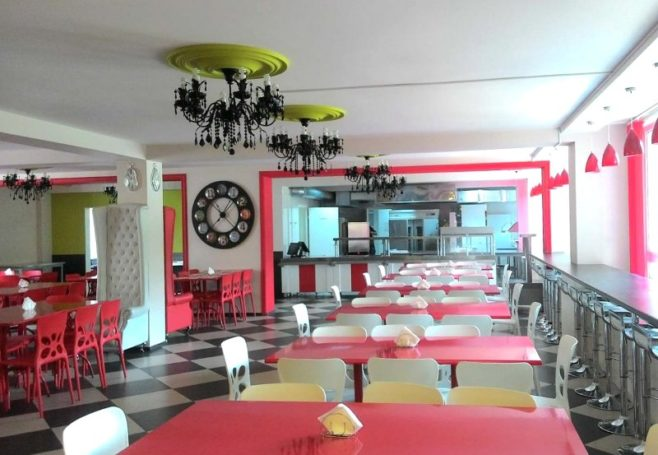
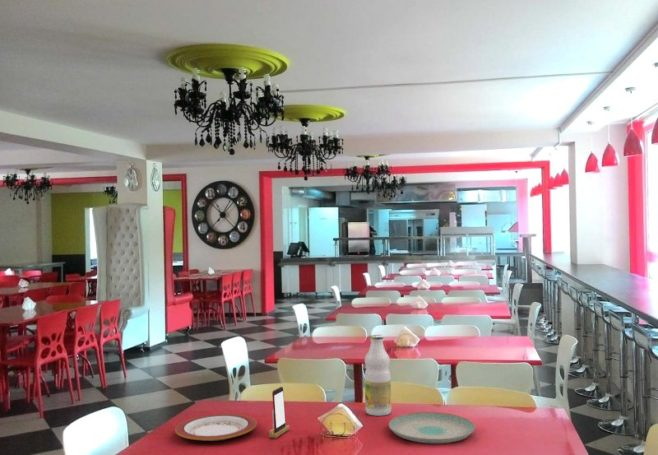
+ smartphone (279, 411)
+ plate (216, 428)
+ bottle (377, 374)
+ plate (431, 427)
